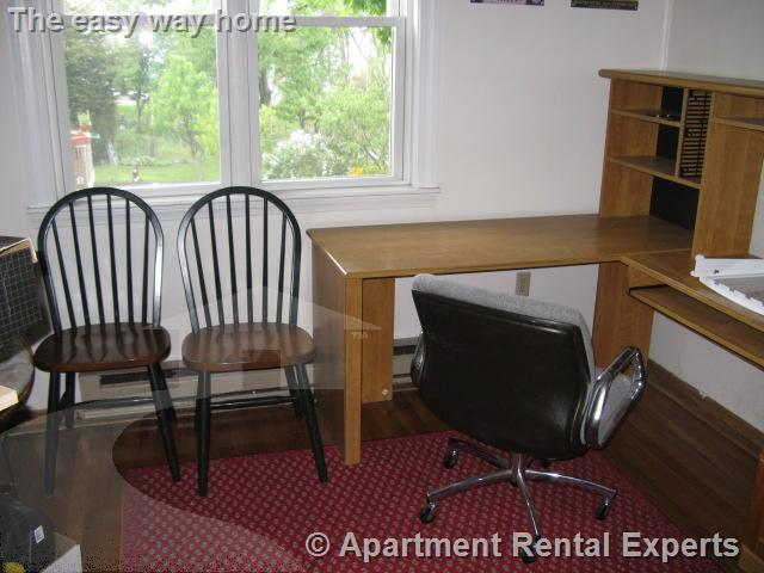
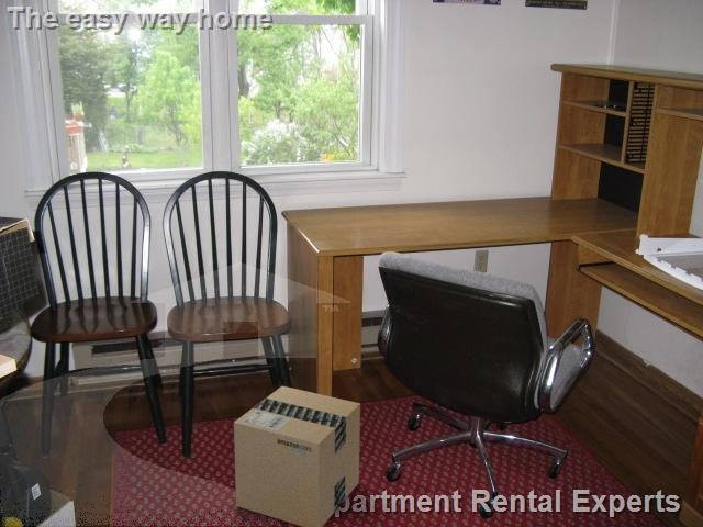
+ cardboard box (299, 453)
